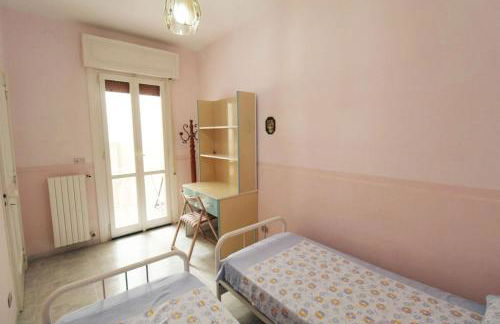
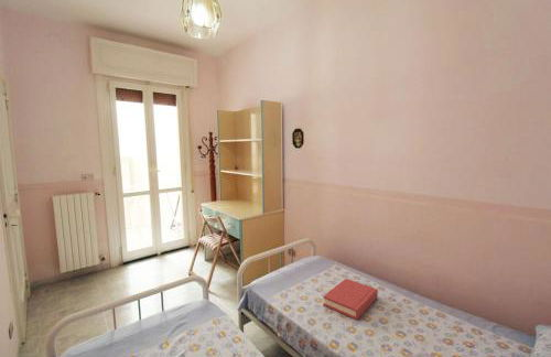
+ hardback book (350, 296)
